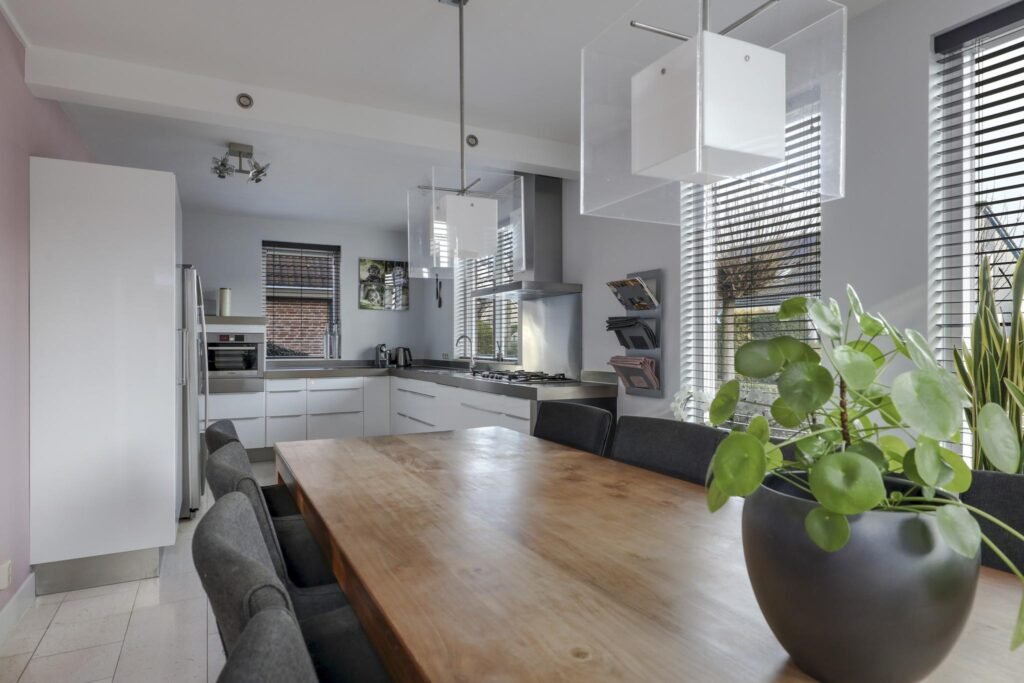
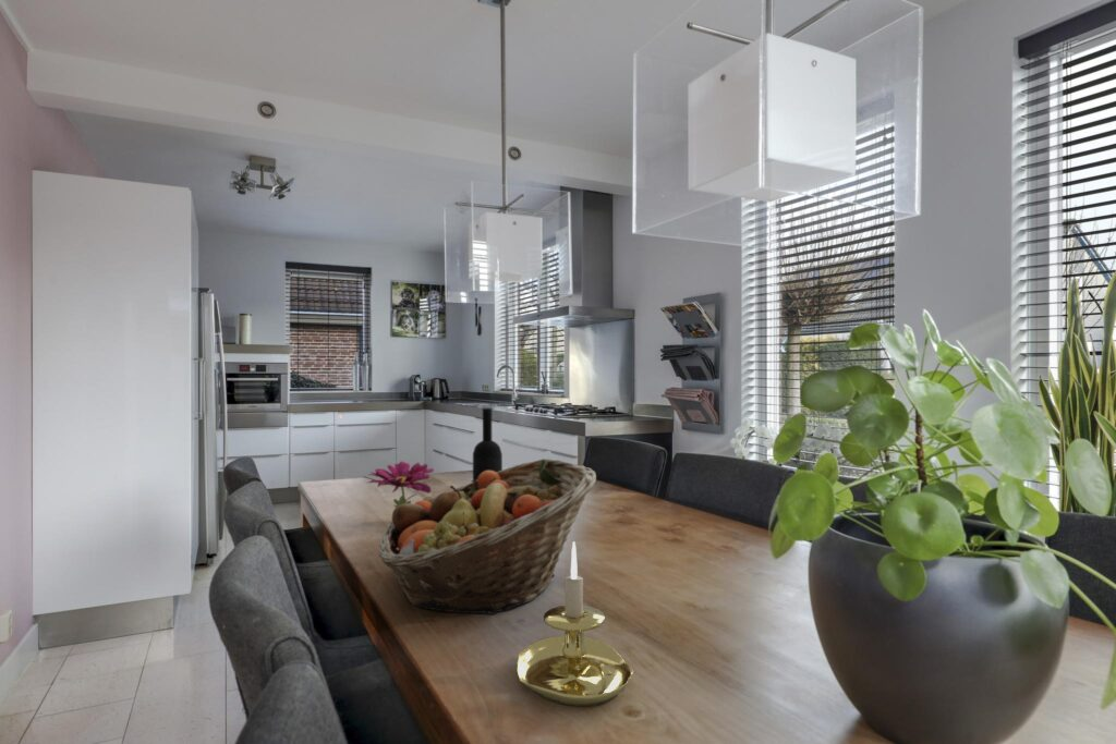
+ flower (402, 492)
+ wine bottle (487, 466)
+ fruit basket (487, 524)
+ candle holder (578, 613)
